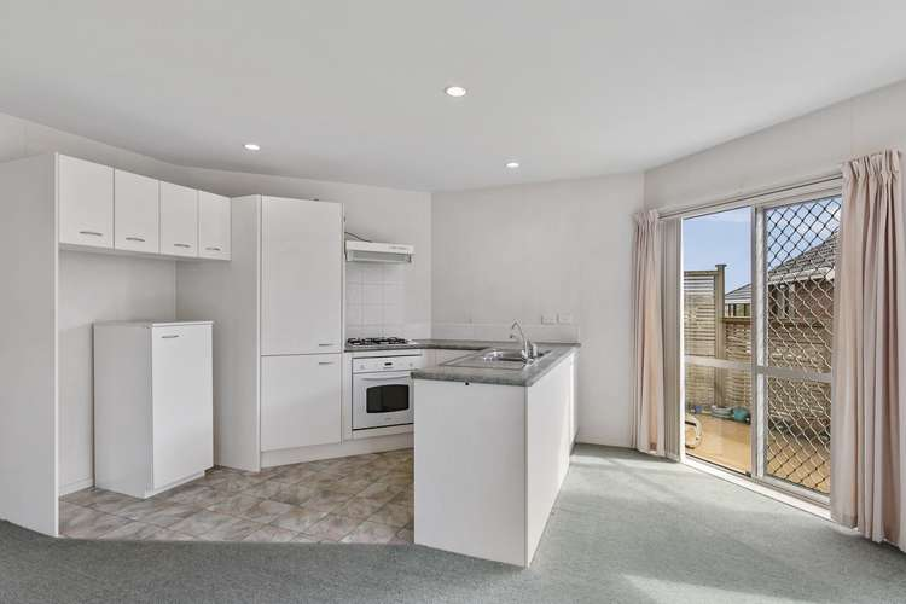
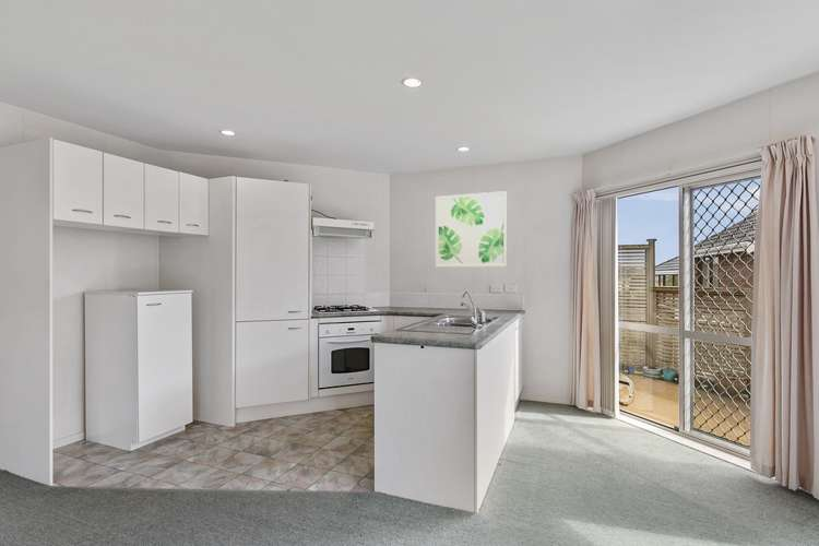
+ wall art (470, 230)
